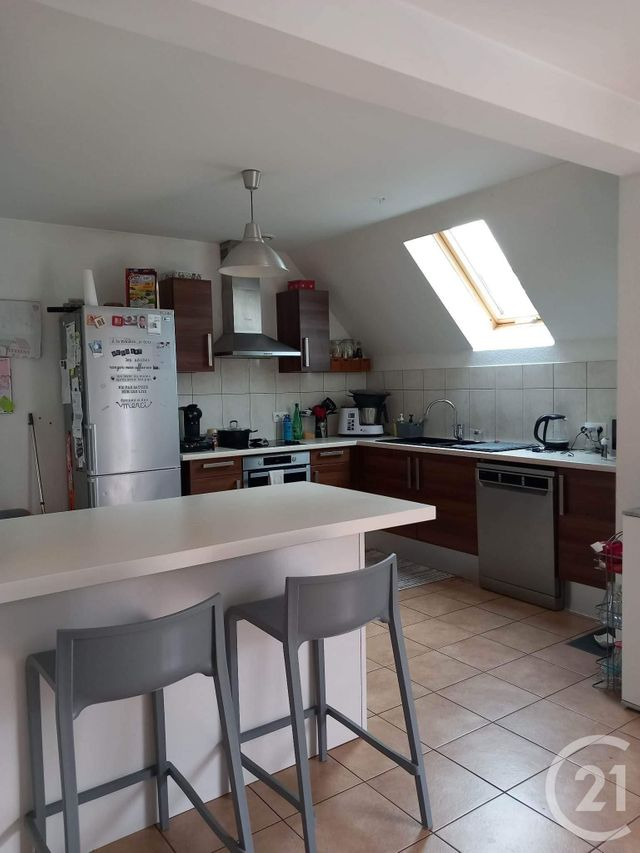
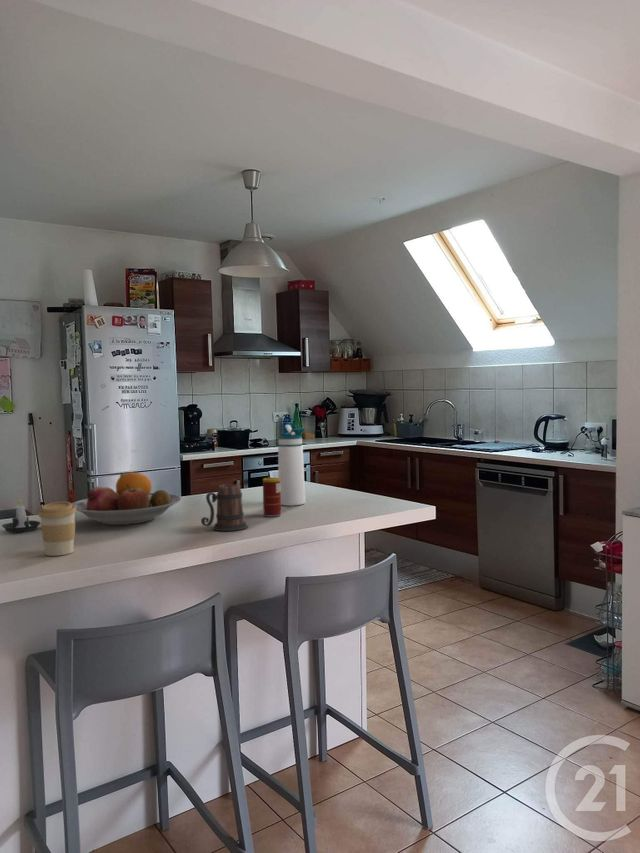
+ beverage can (271, 496)
+ water bottle (292, 464)
+ candle (21, 514)
+ coffee cup (58, 528)
+ mug (223, 507)
+ fruit bowl (126, 497)
